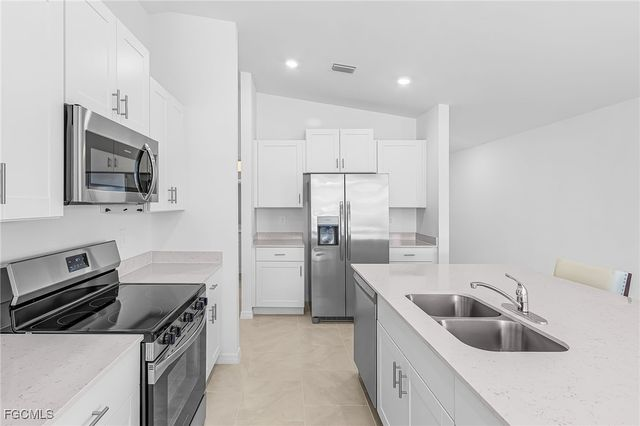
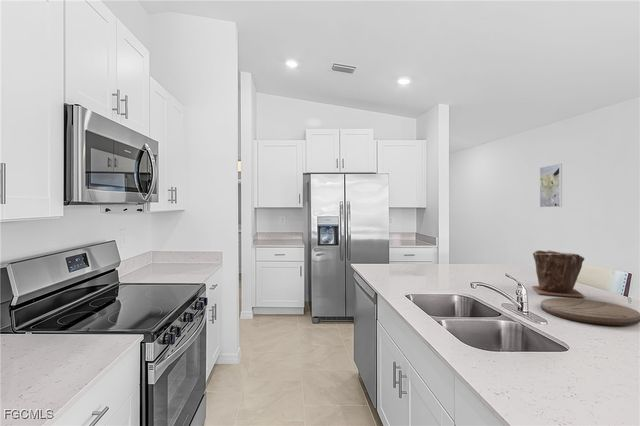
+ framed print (550, 186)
+ plant pot (557, 271)
+ cutting board (587, 310)
